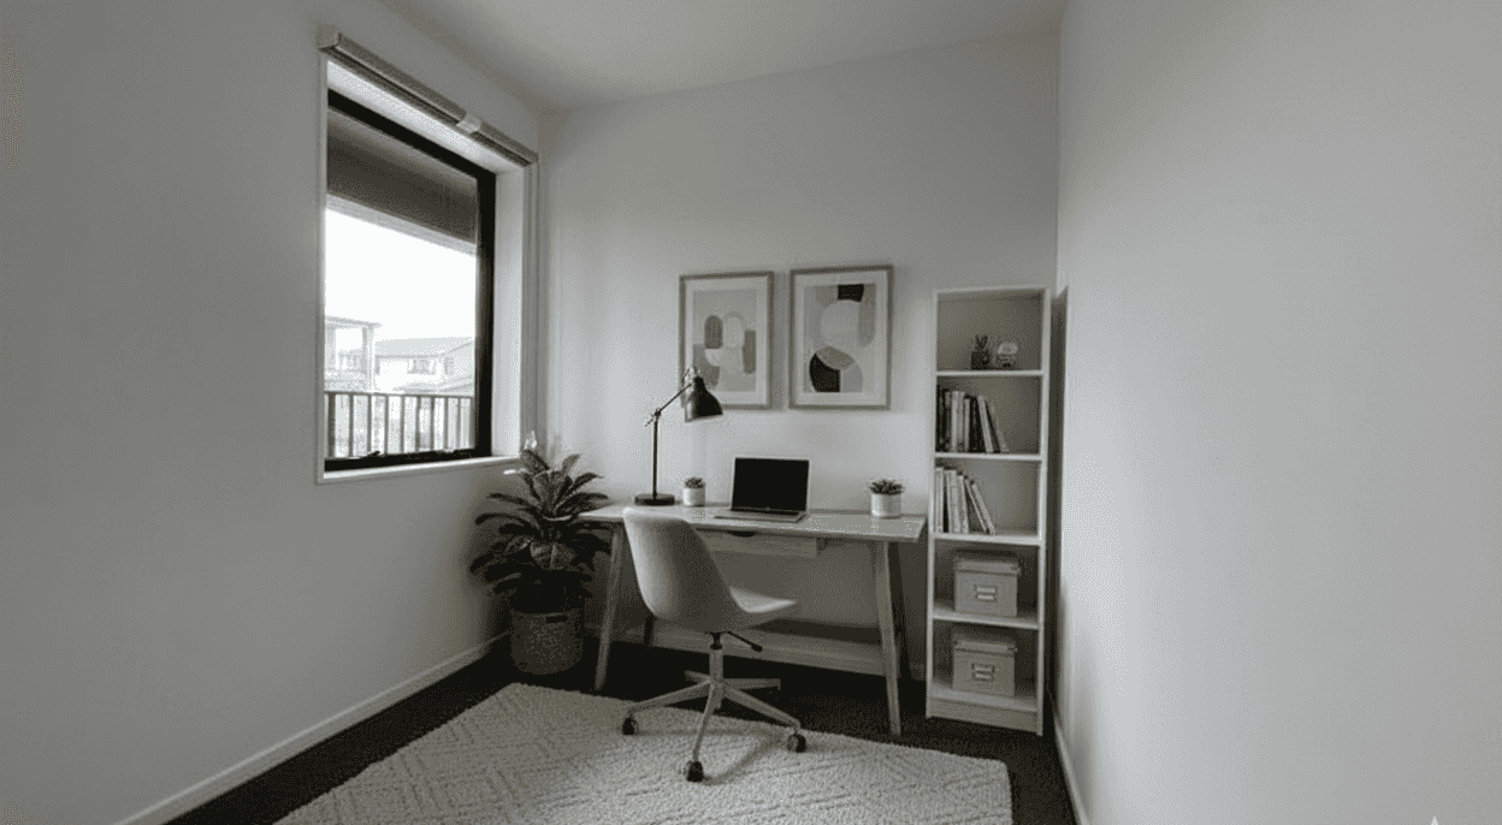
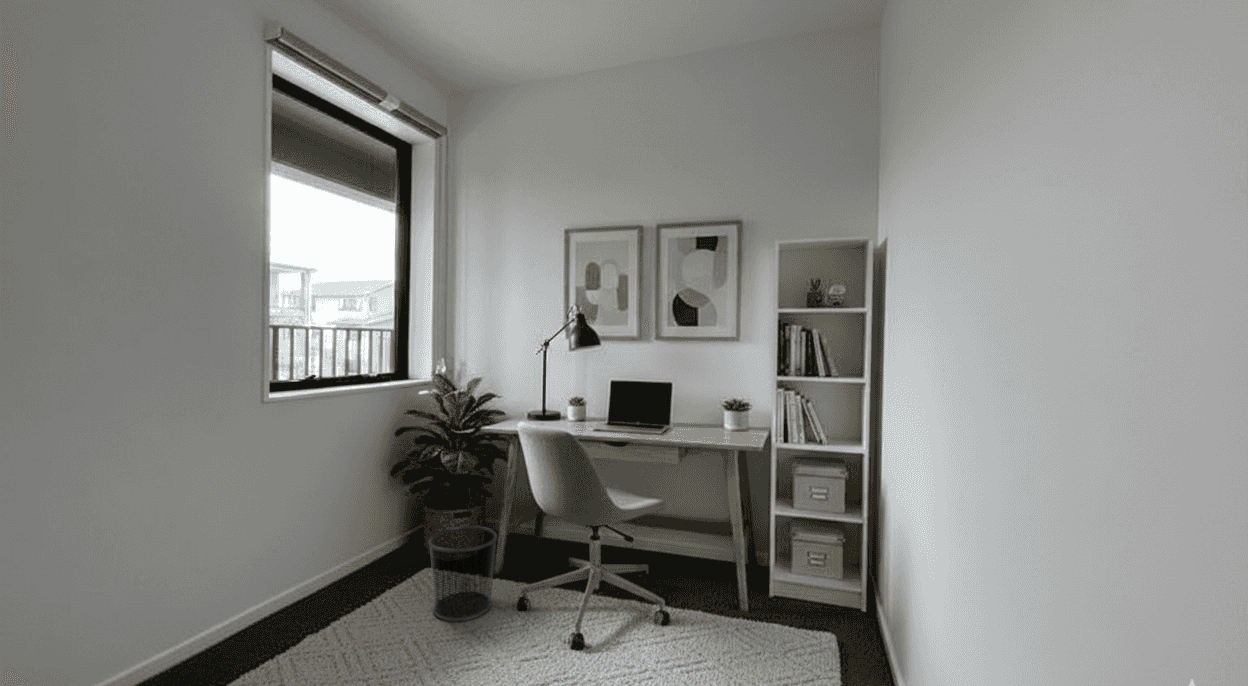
+ waste bin (462, 571)
